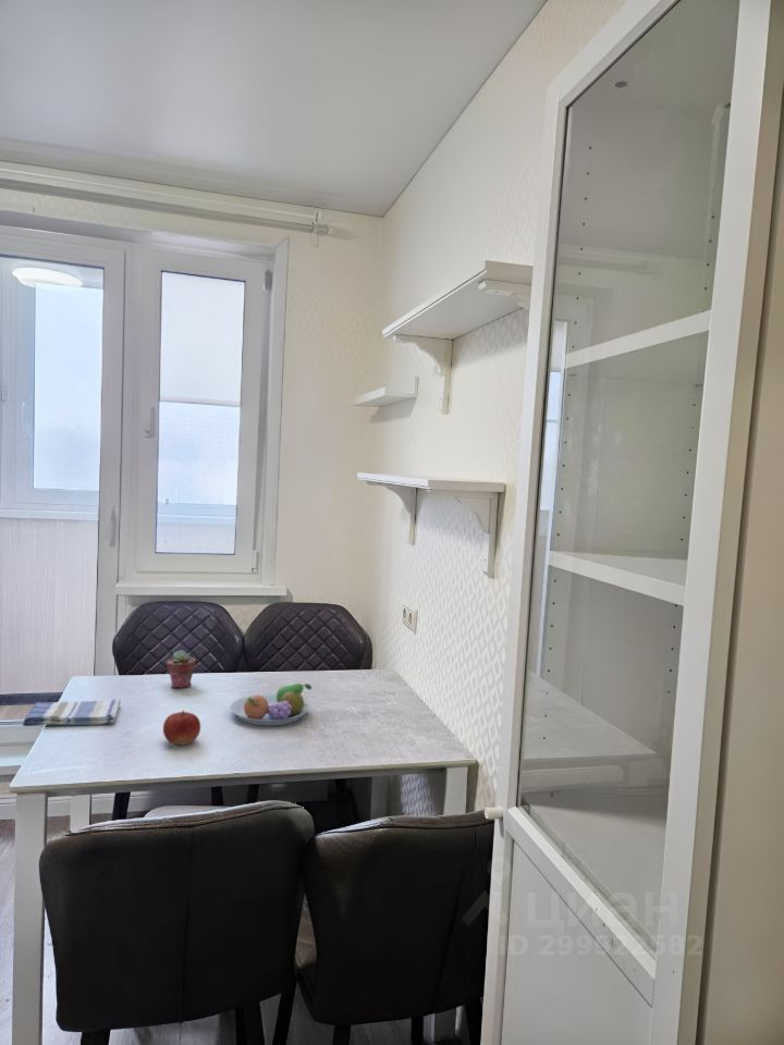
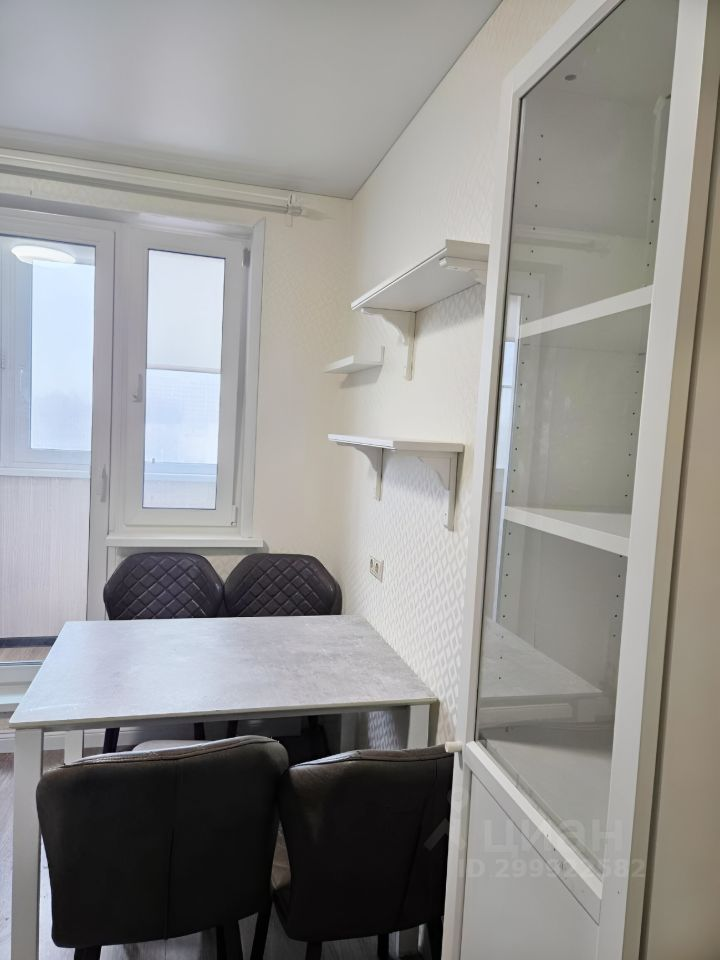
- potted succulent (181, 667)
- fruit (182, 726)
- fruit bowl (273, 699)
- dish towel (74, 711)
